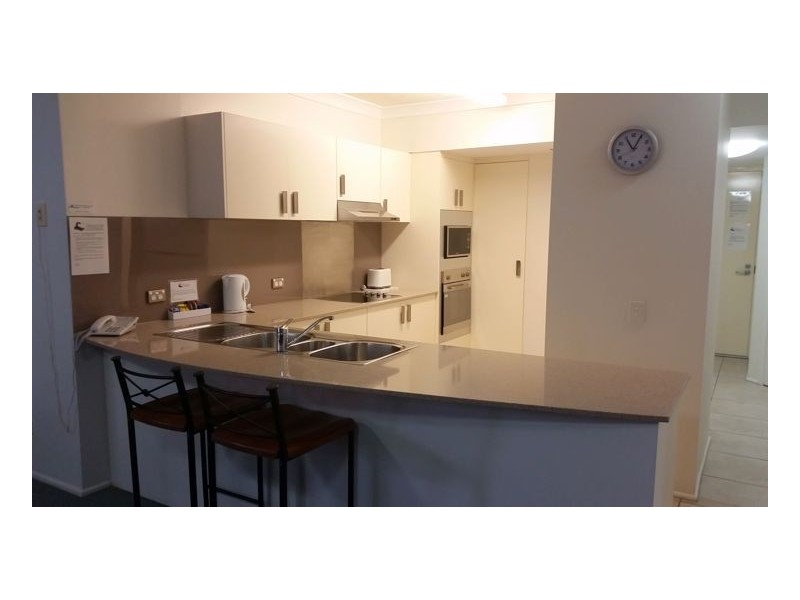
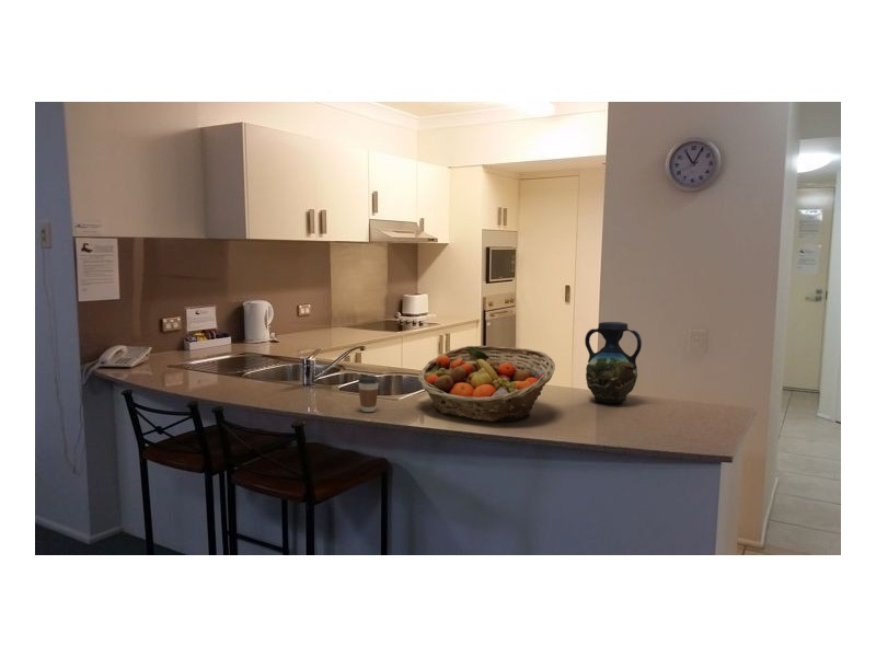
+ fruit basket (485, 381)
+ coffee cup (368, 393)
+ vase (611, 361)
